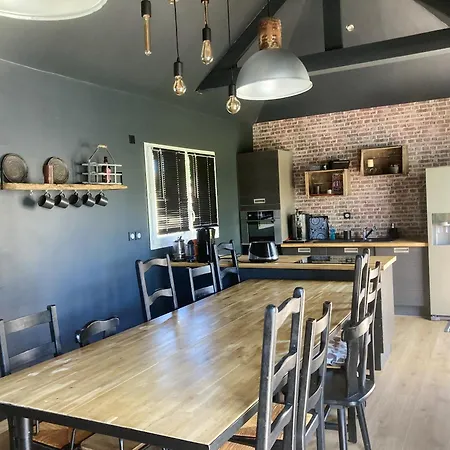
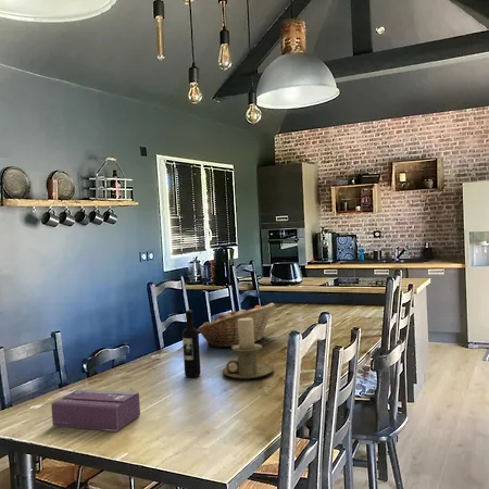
+ wine bottle (190, 342)
+ fruit basket (237, 323)
+ tissue box (96, 409)
+ candle holder (247, 346)
